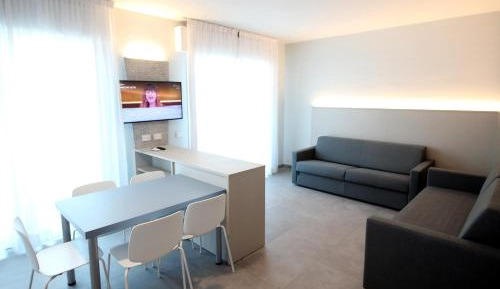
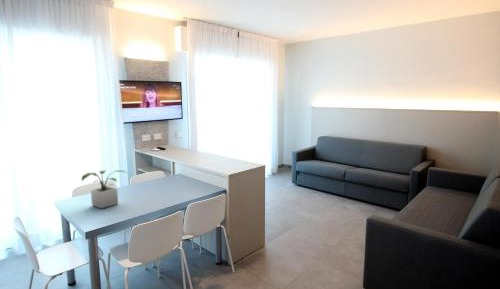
+ potted plant (101, 187)
